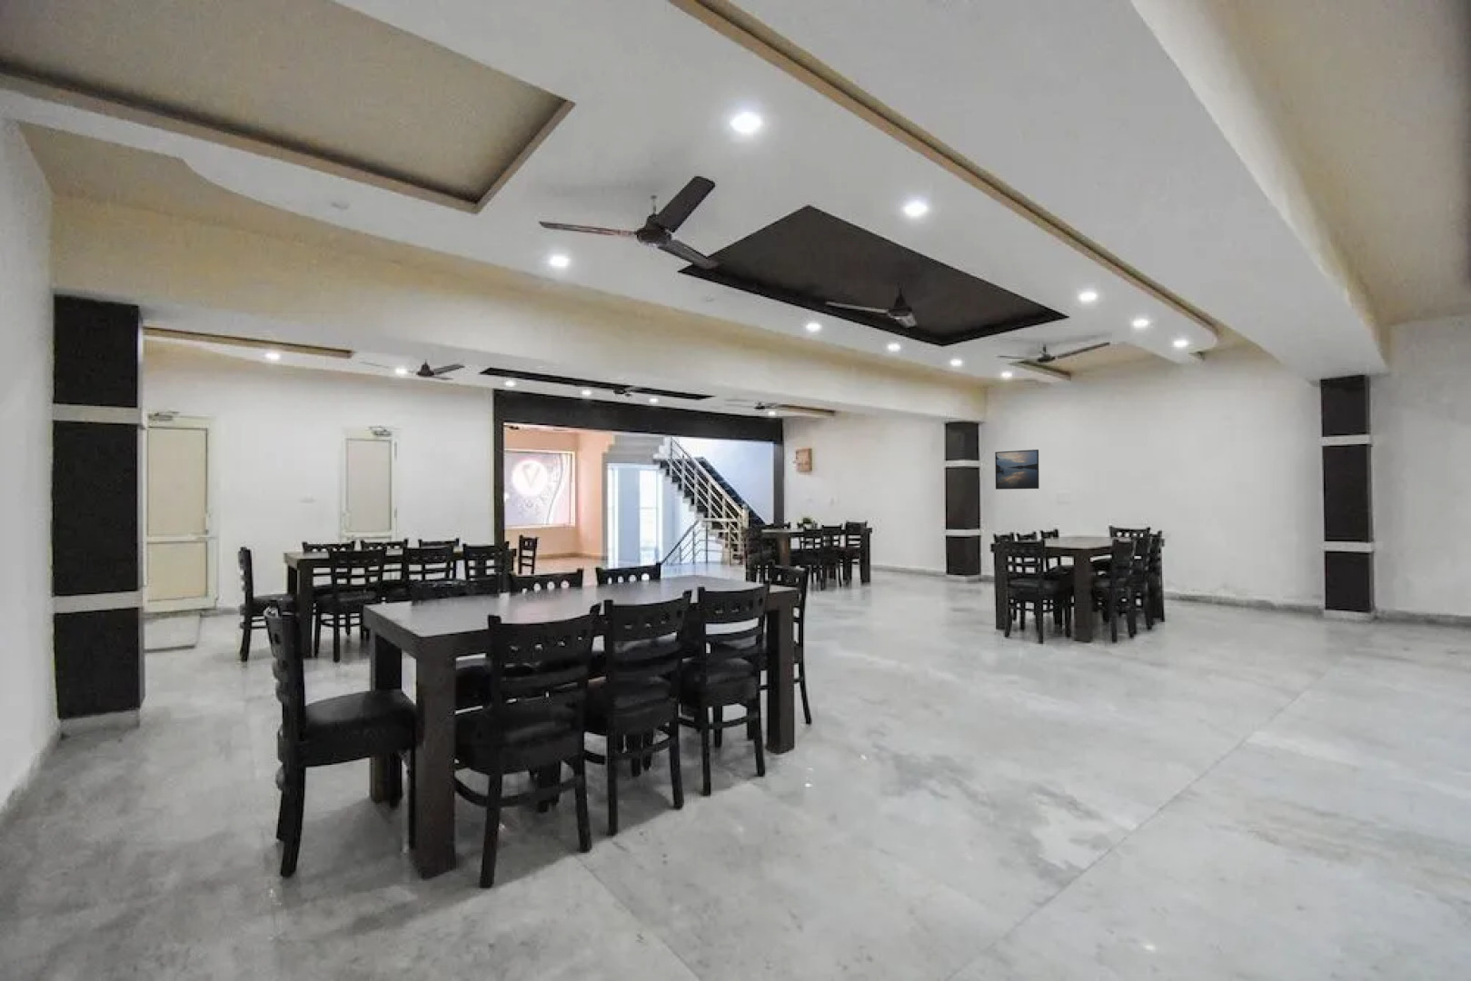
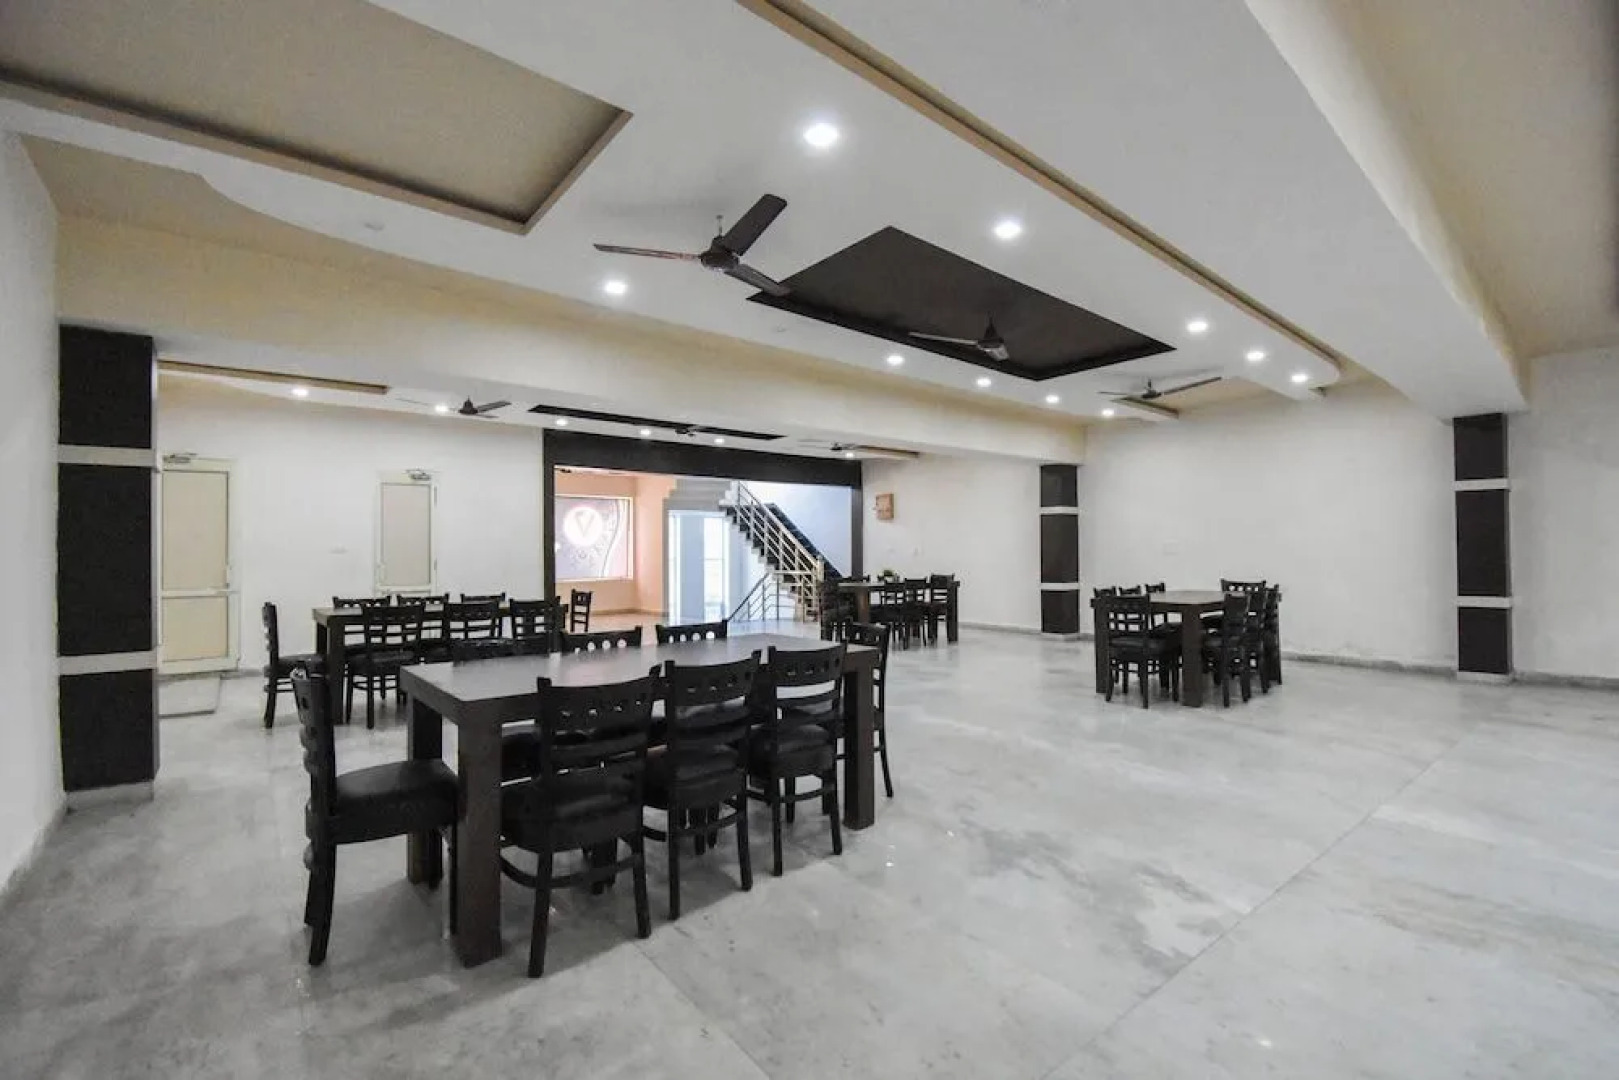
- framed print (1015, 470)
